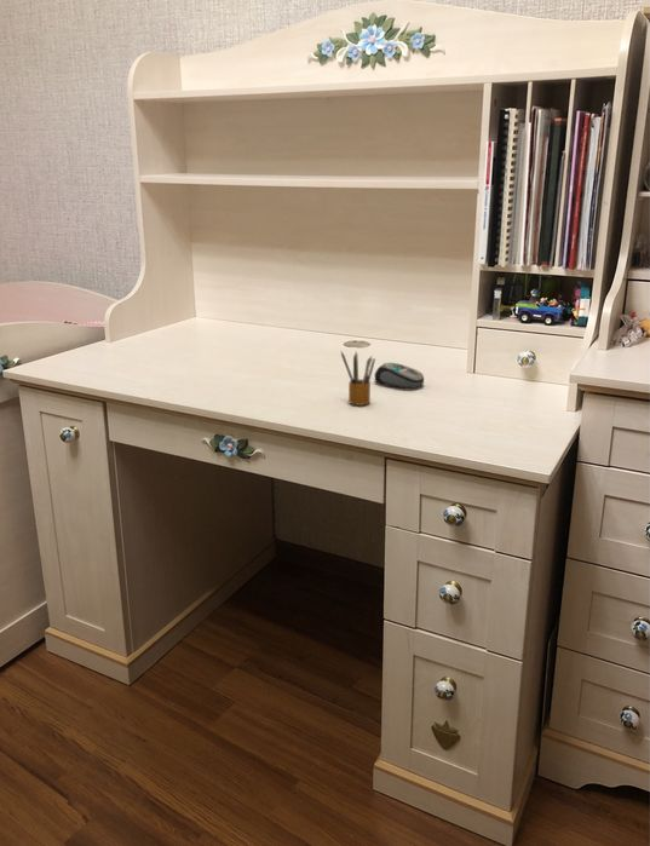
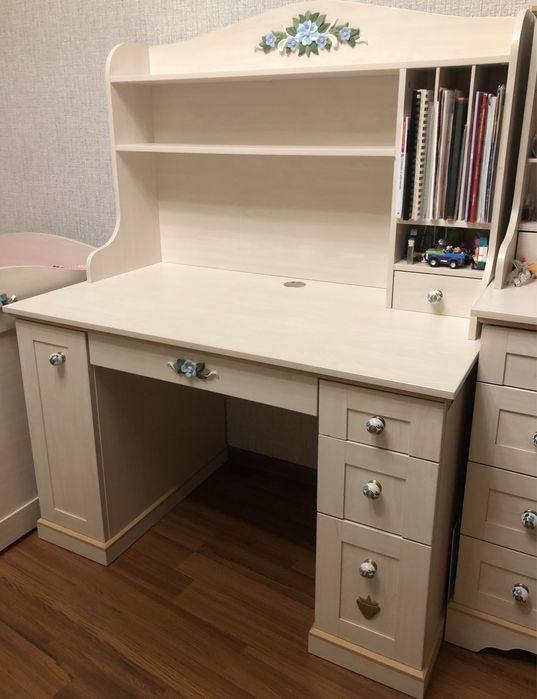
- pencil box (357, 376)
- computer mouse (398, 374)
